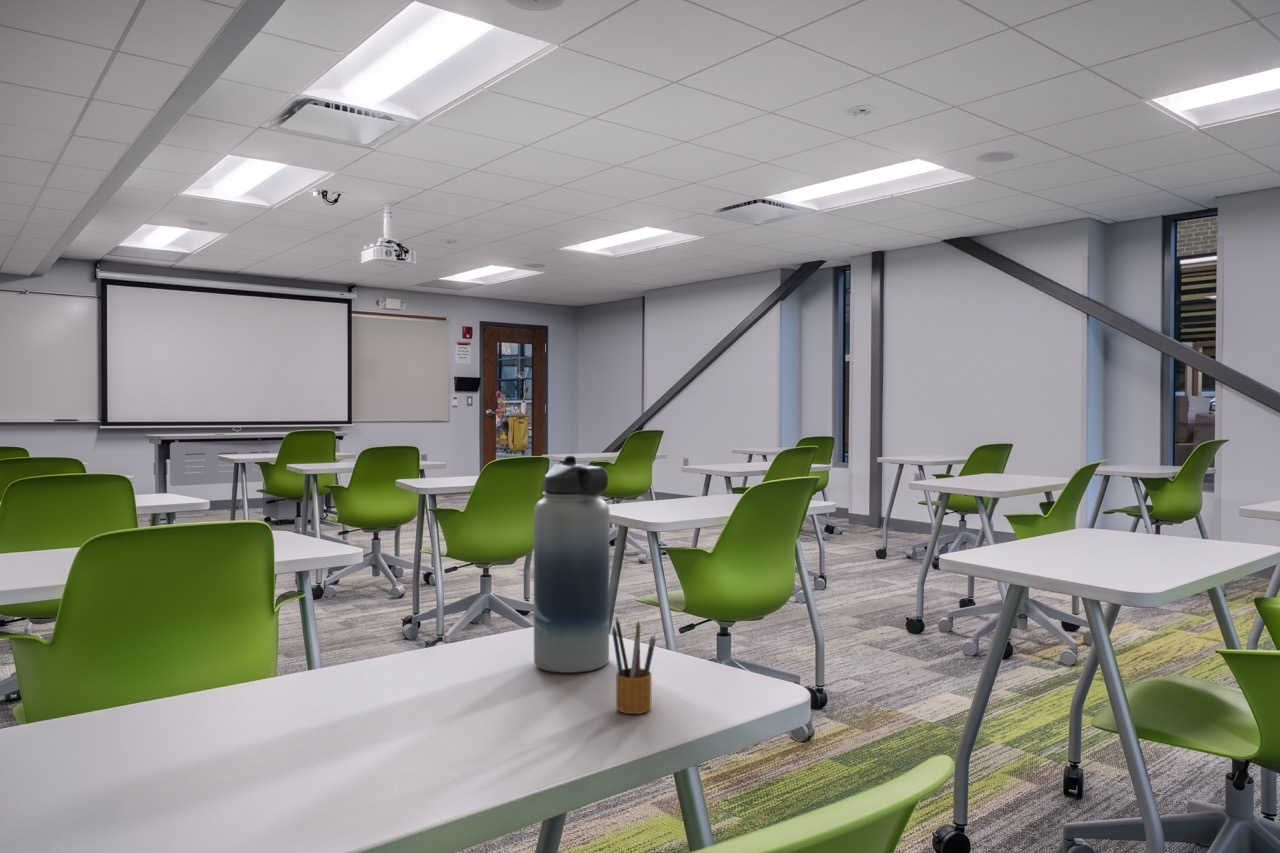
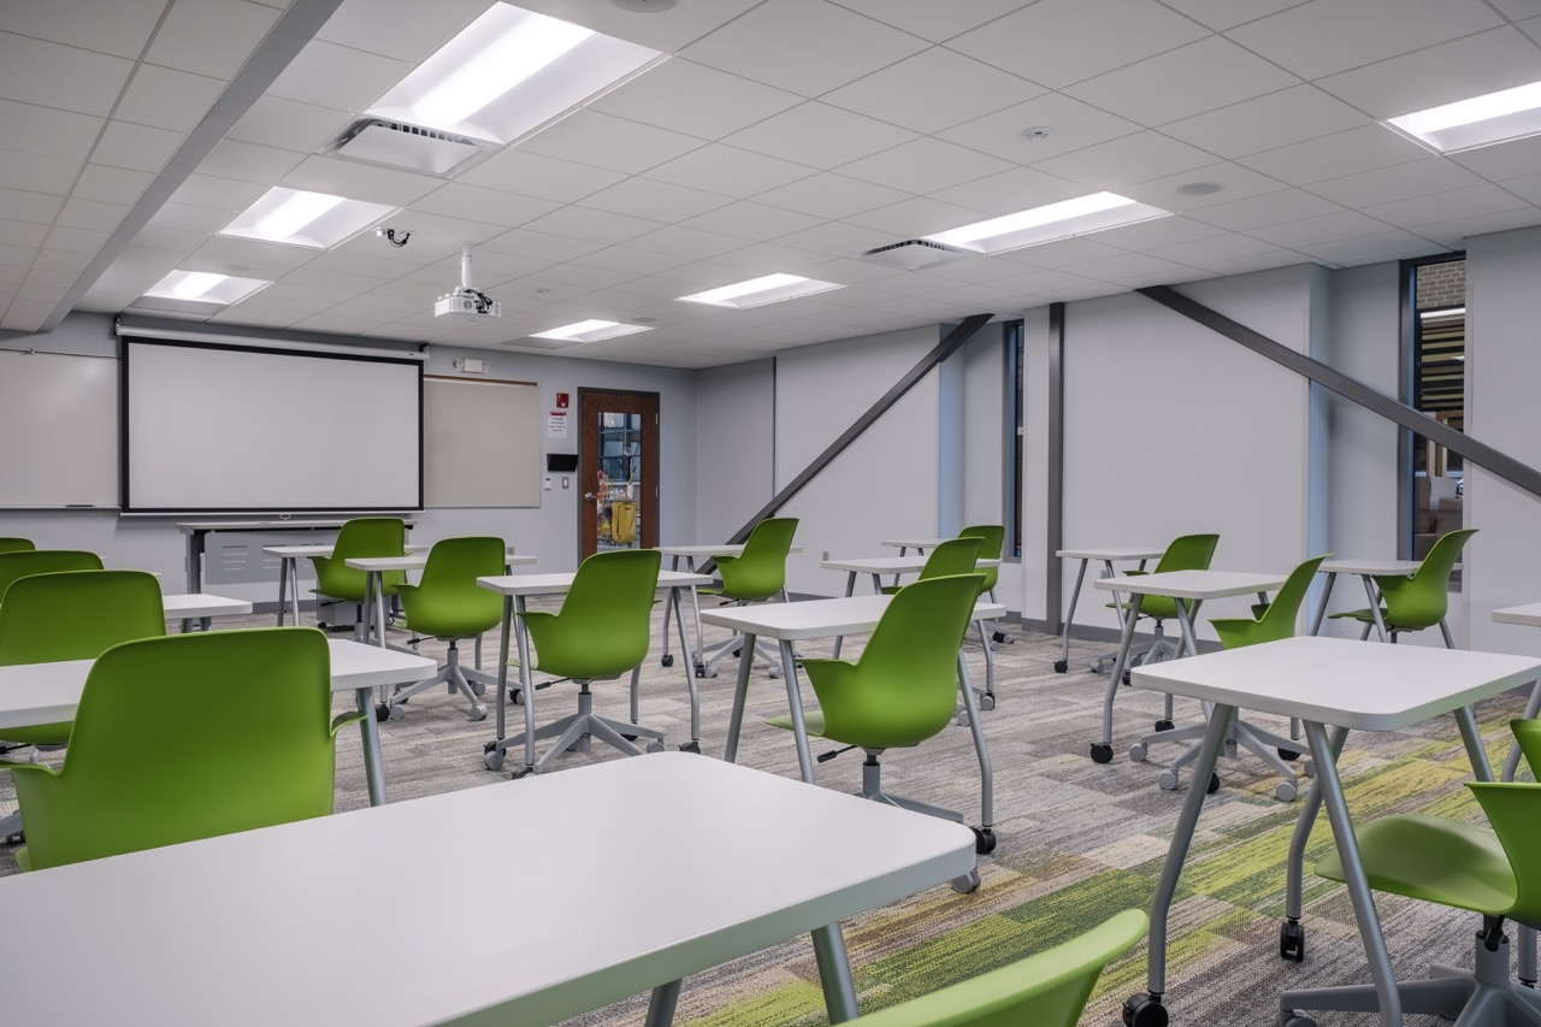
- water bottle (572, 560)
- pencil box (632, 663)
